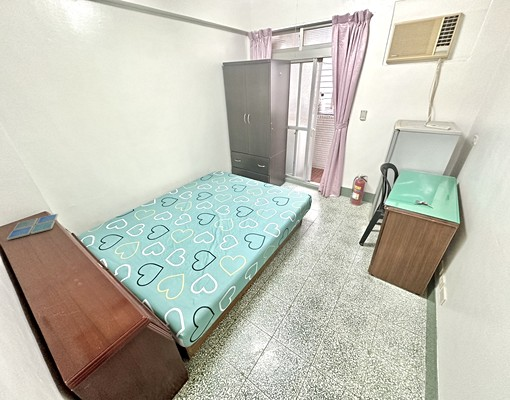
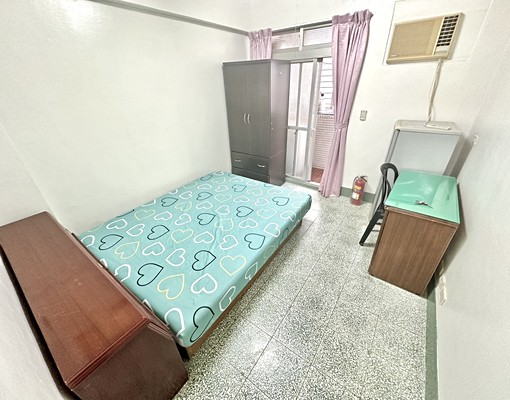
- drink coaster (34, 225)
